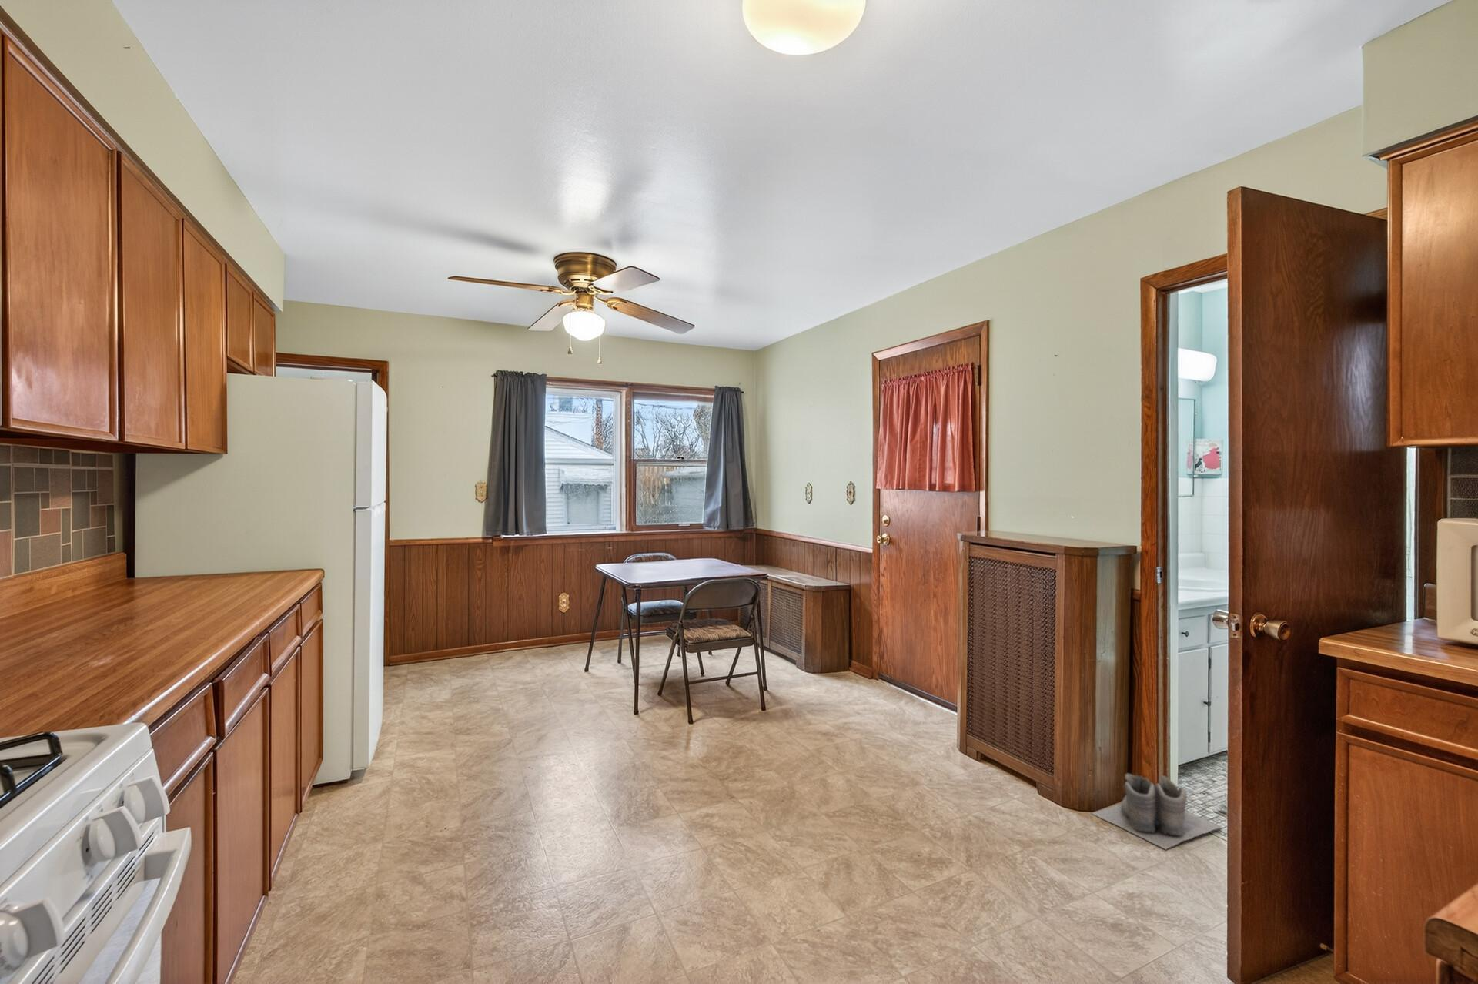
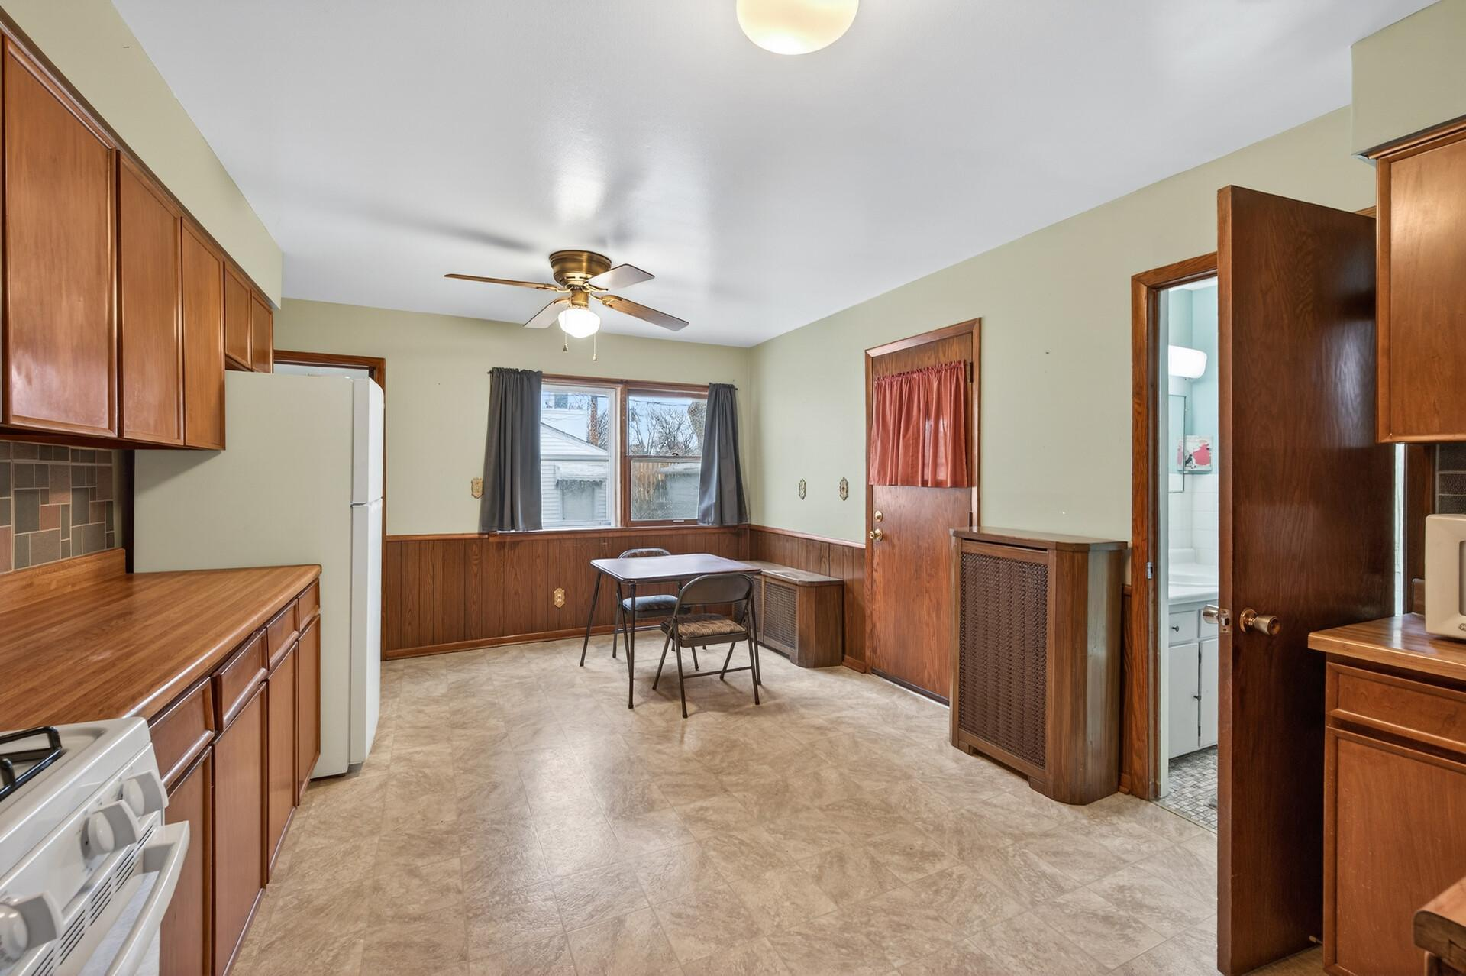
- boots (1155, 797)
